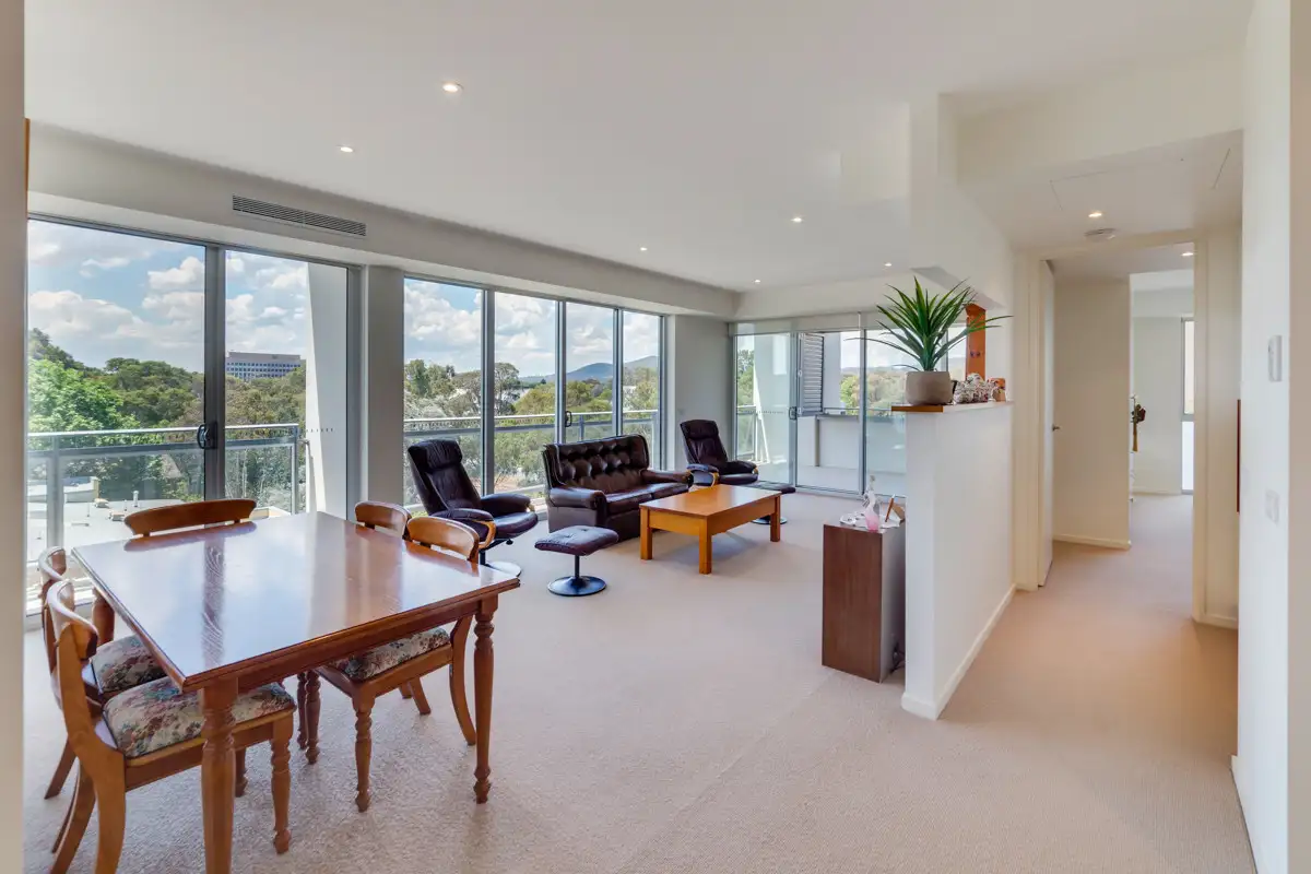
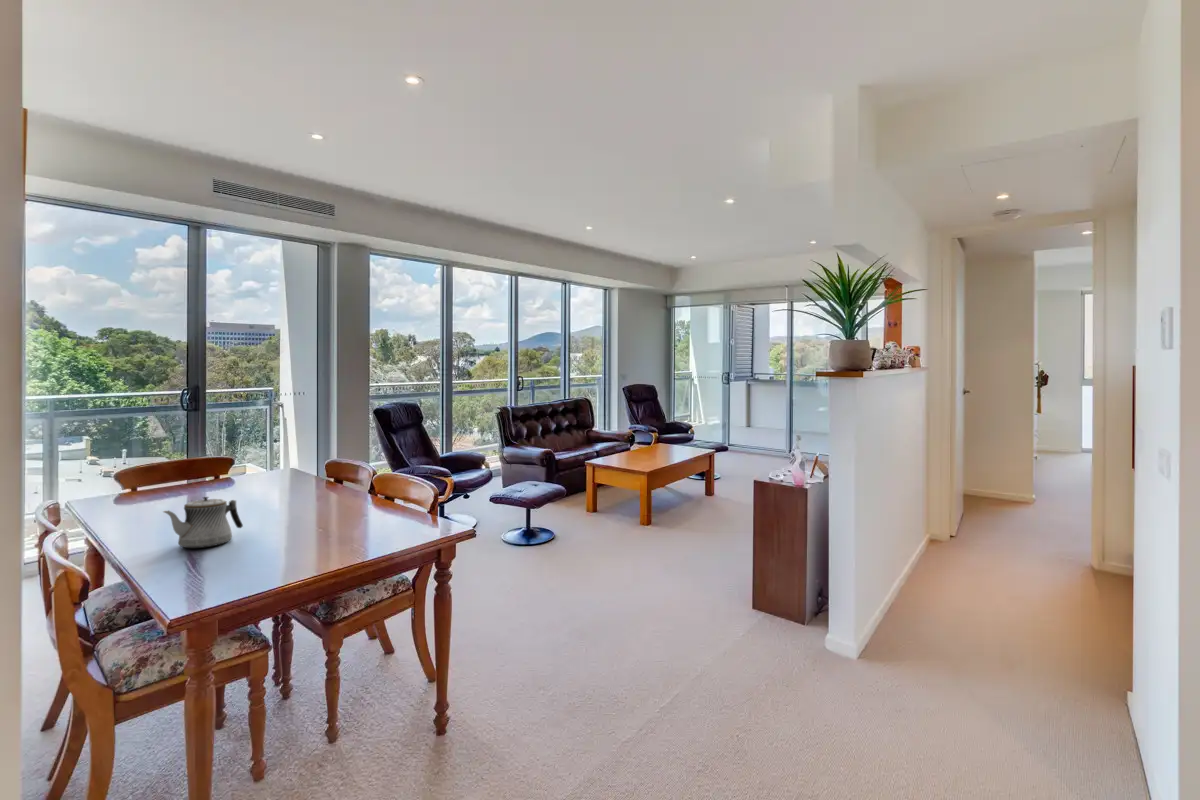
+ teapot (204, 520)
